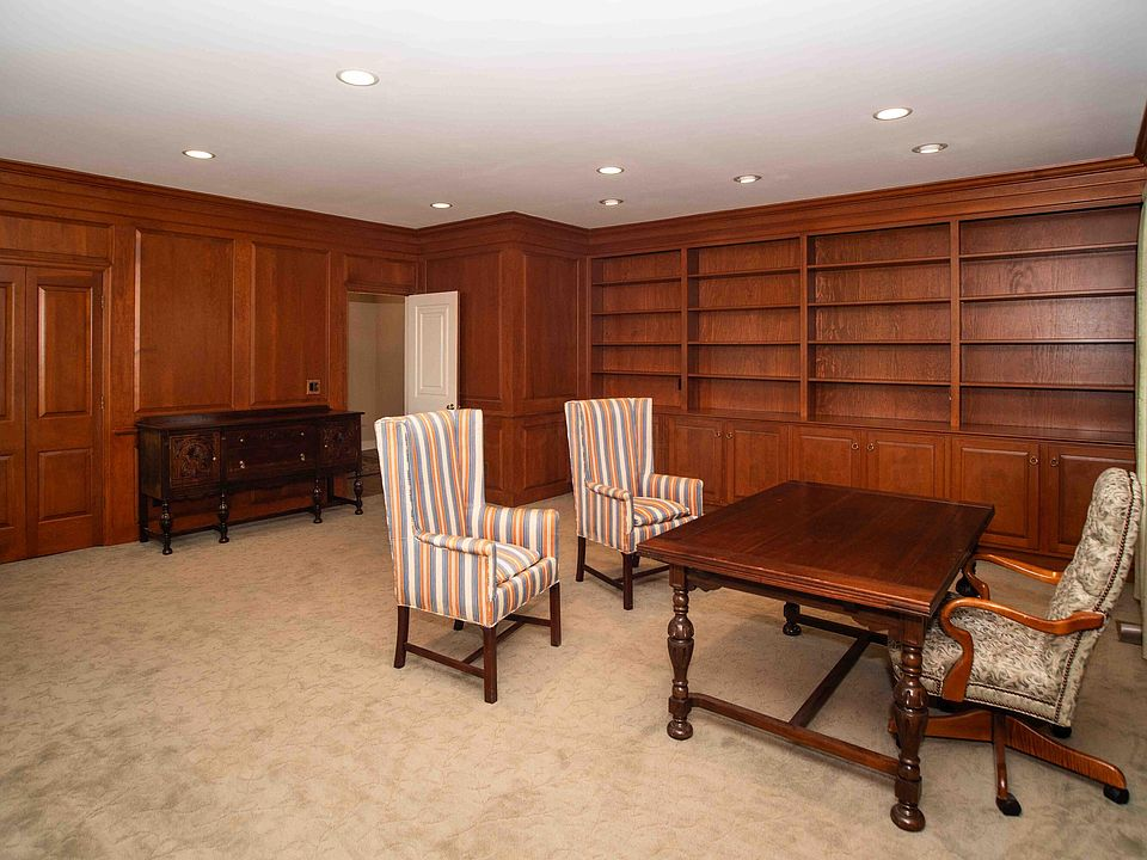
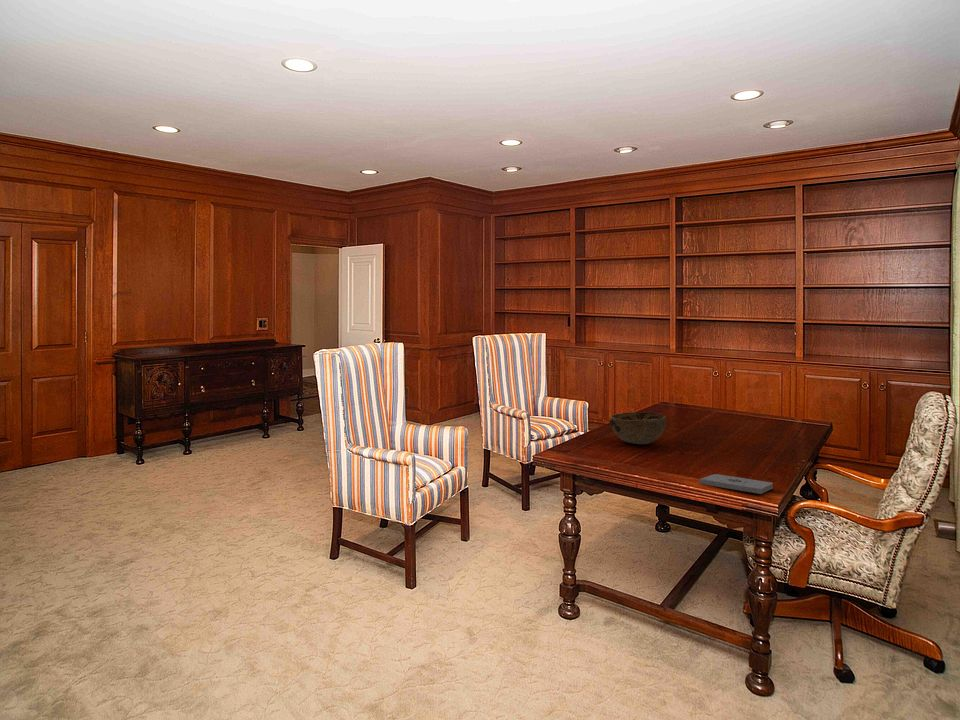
+ decorative bowl (637, 428)
+ notepad (736, 483)
